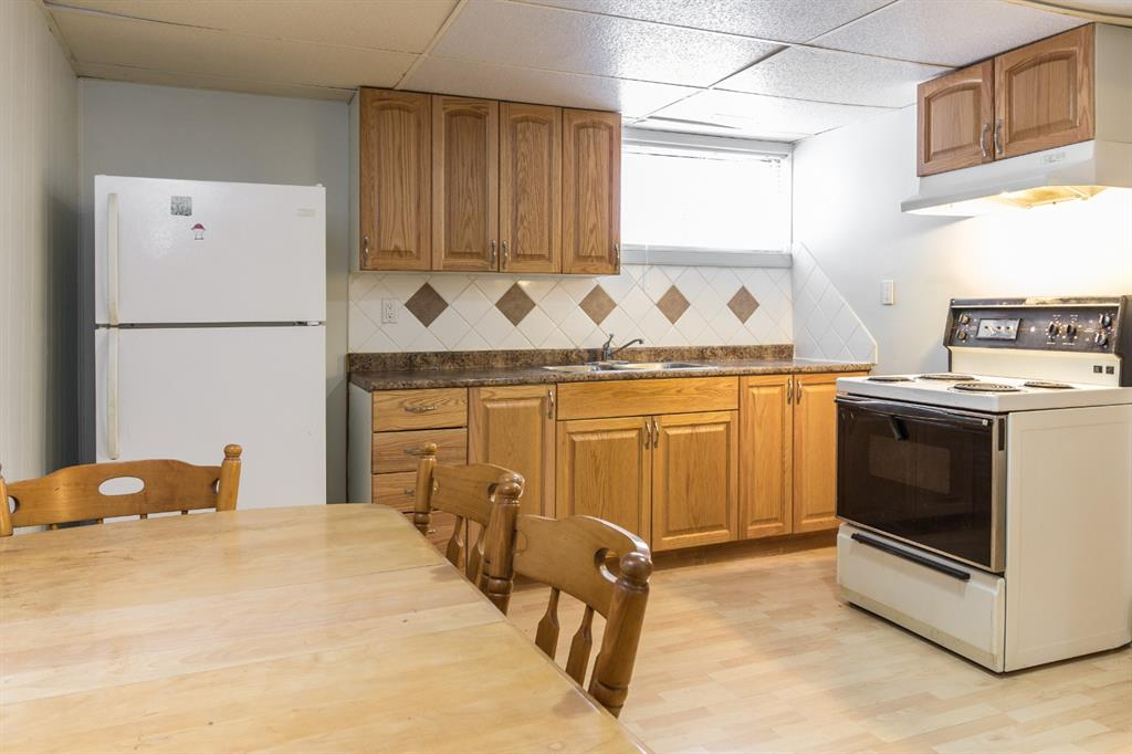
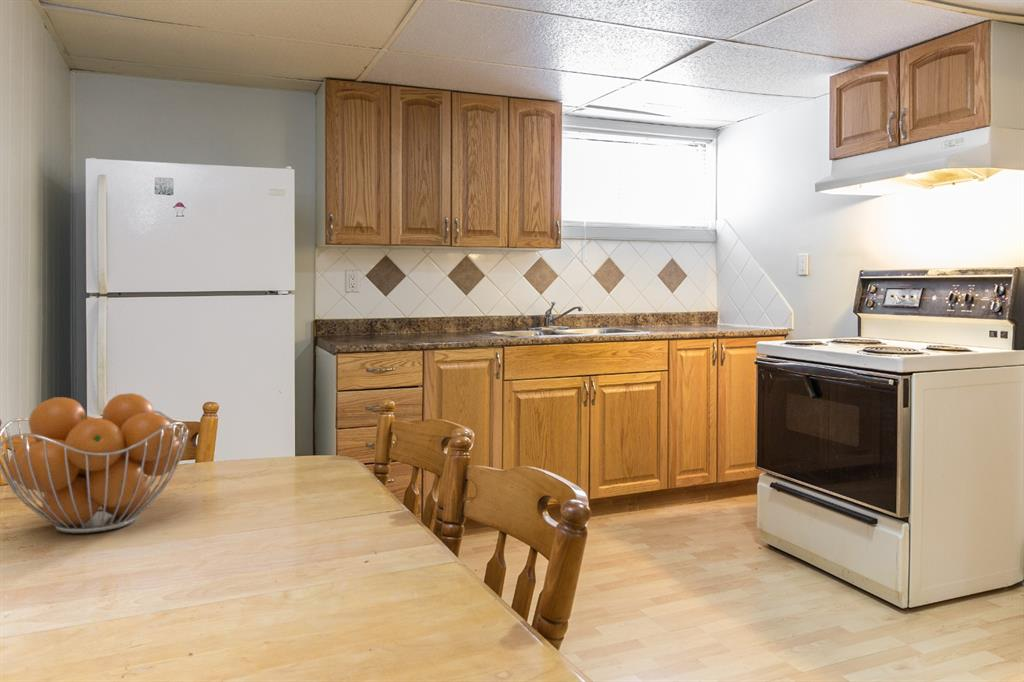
+ fruit basket (95, 459)
